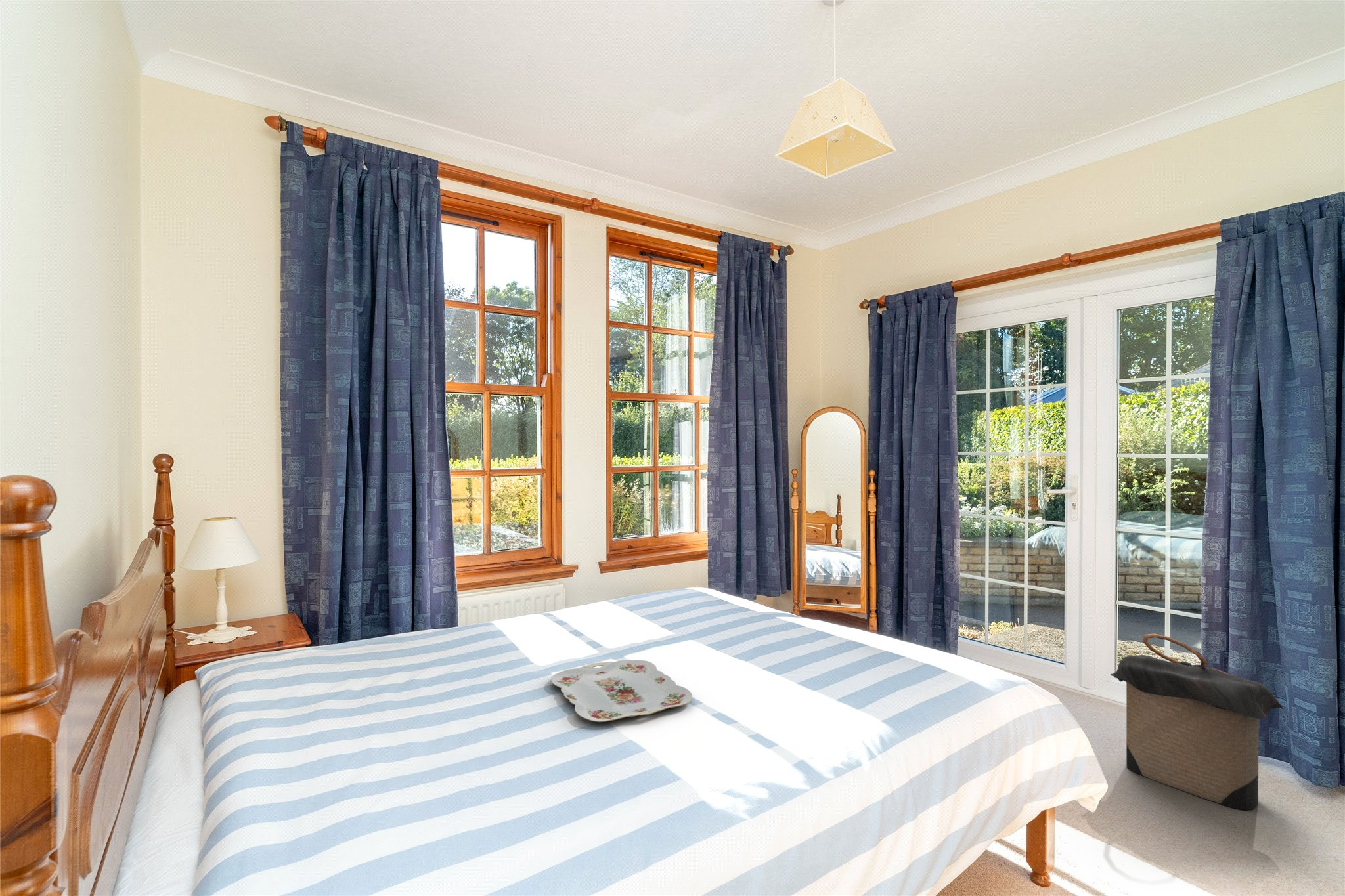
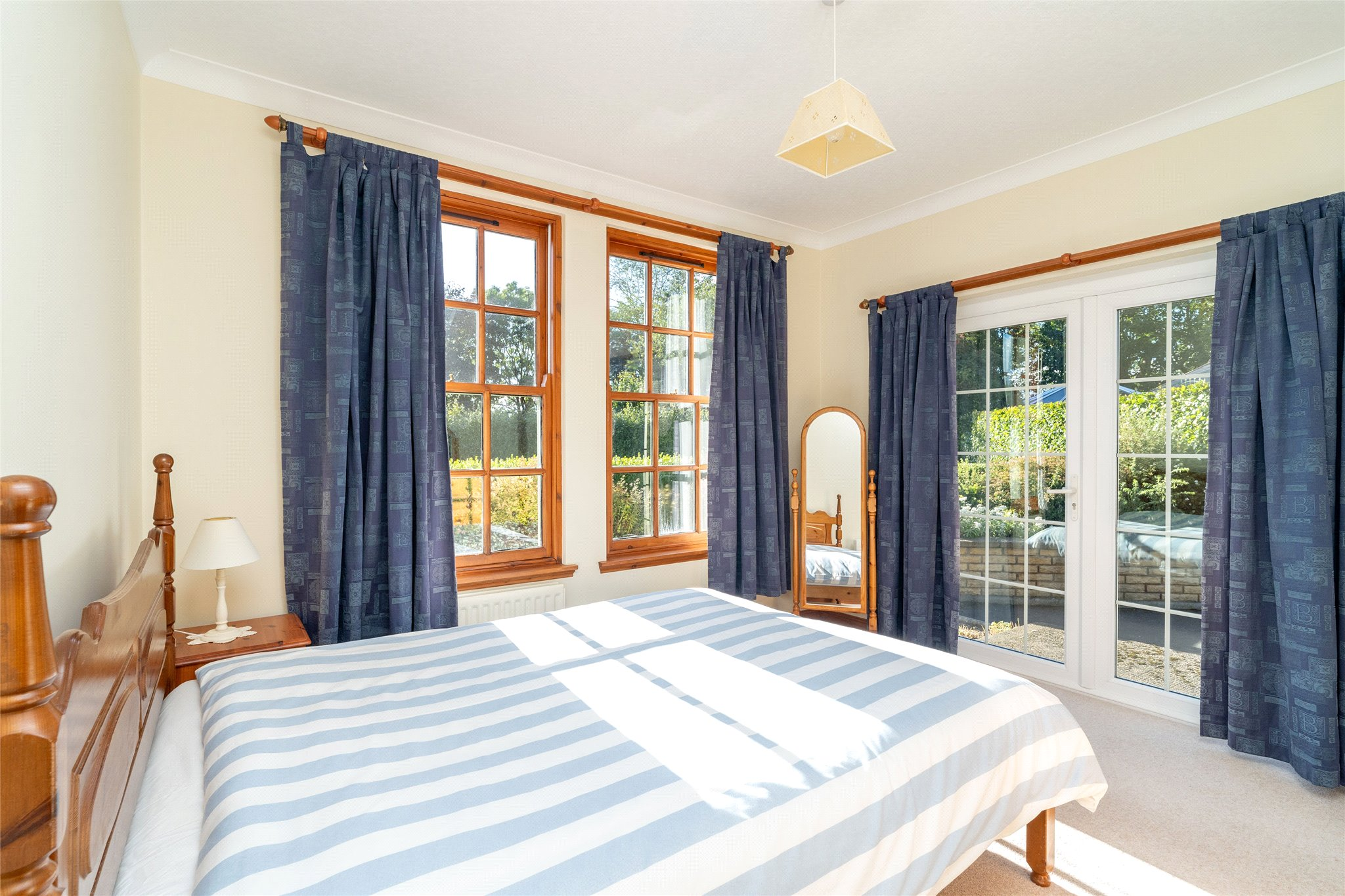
- serving tray (619, 689)
- laundry hamper (1192, 710)
